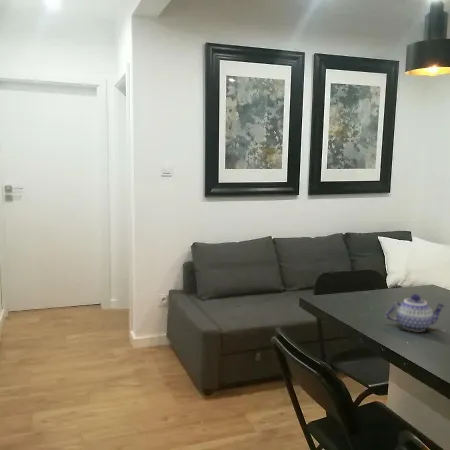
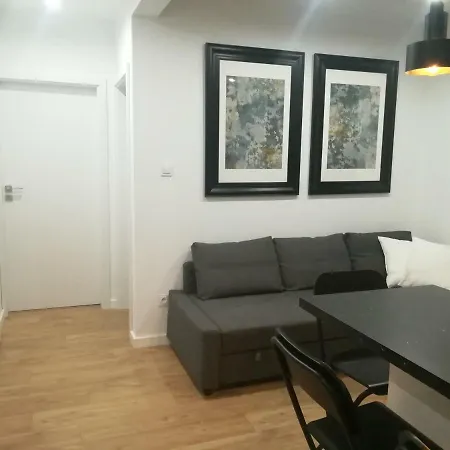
- teapot (415, 311)
